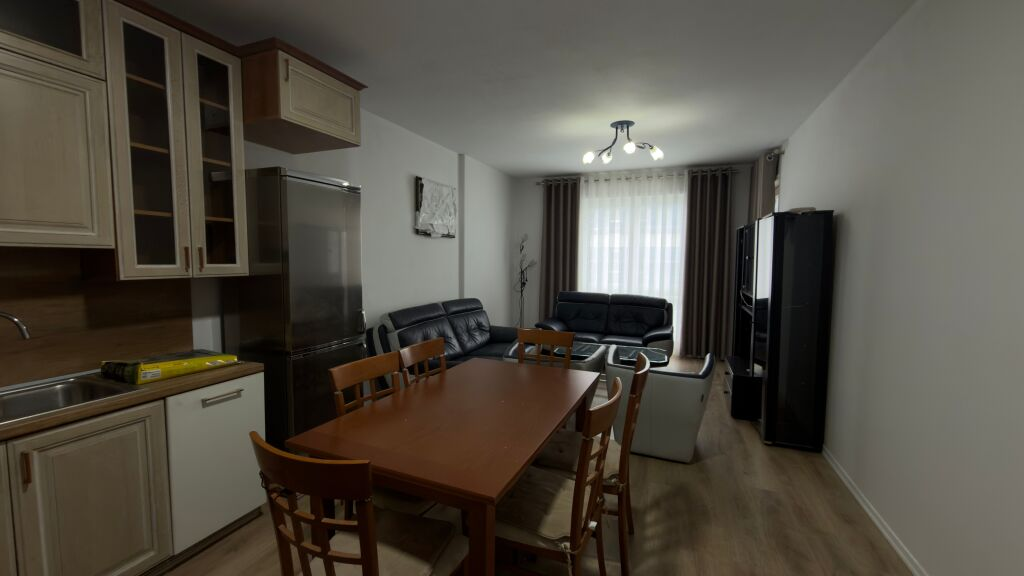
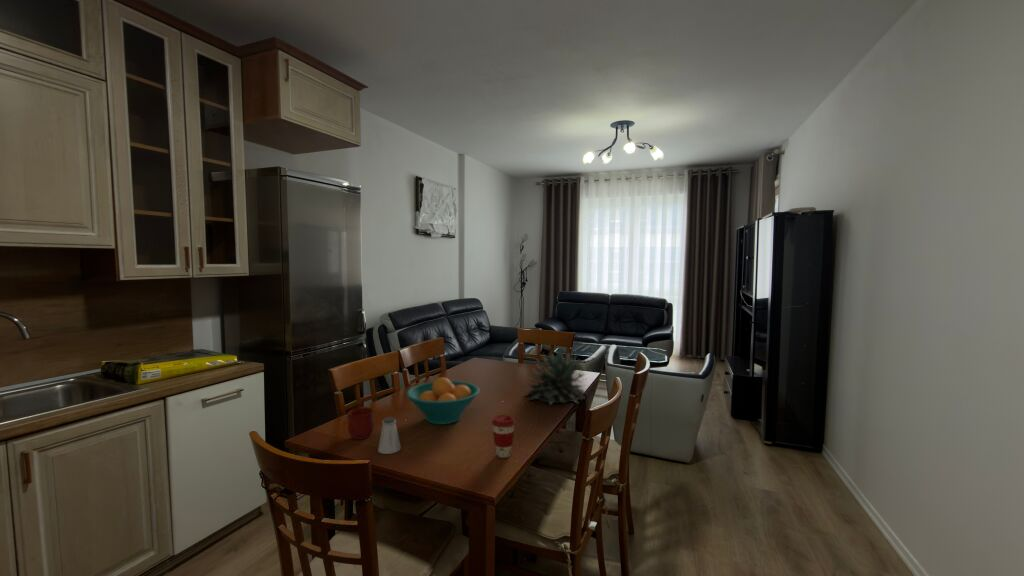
+ succulent plant (554, 373)
+ coffee cup (503, 436)
+ fruit bowl (443, 398)
+ saltshaker (389, 434)
+ mug (358, 423)
